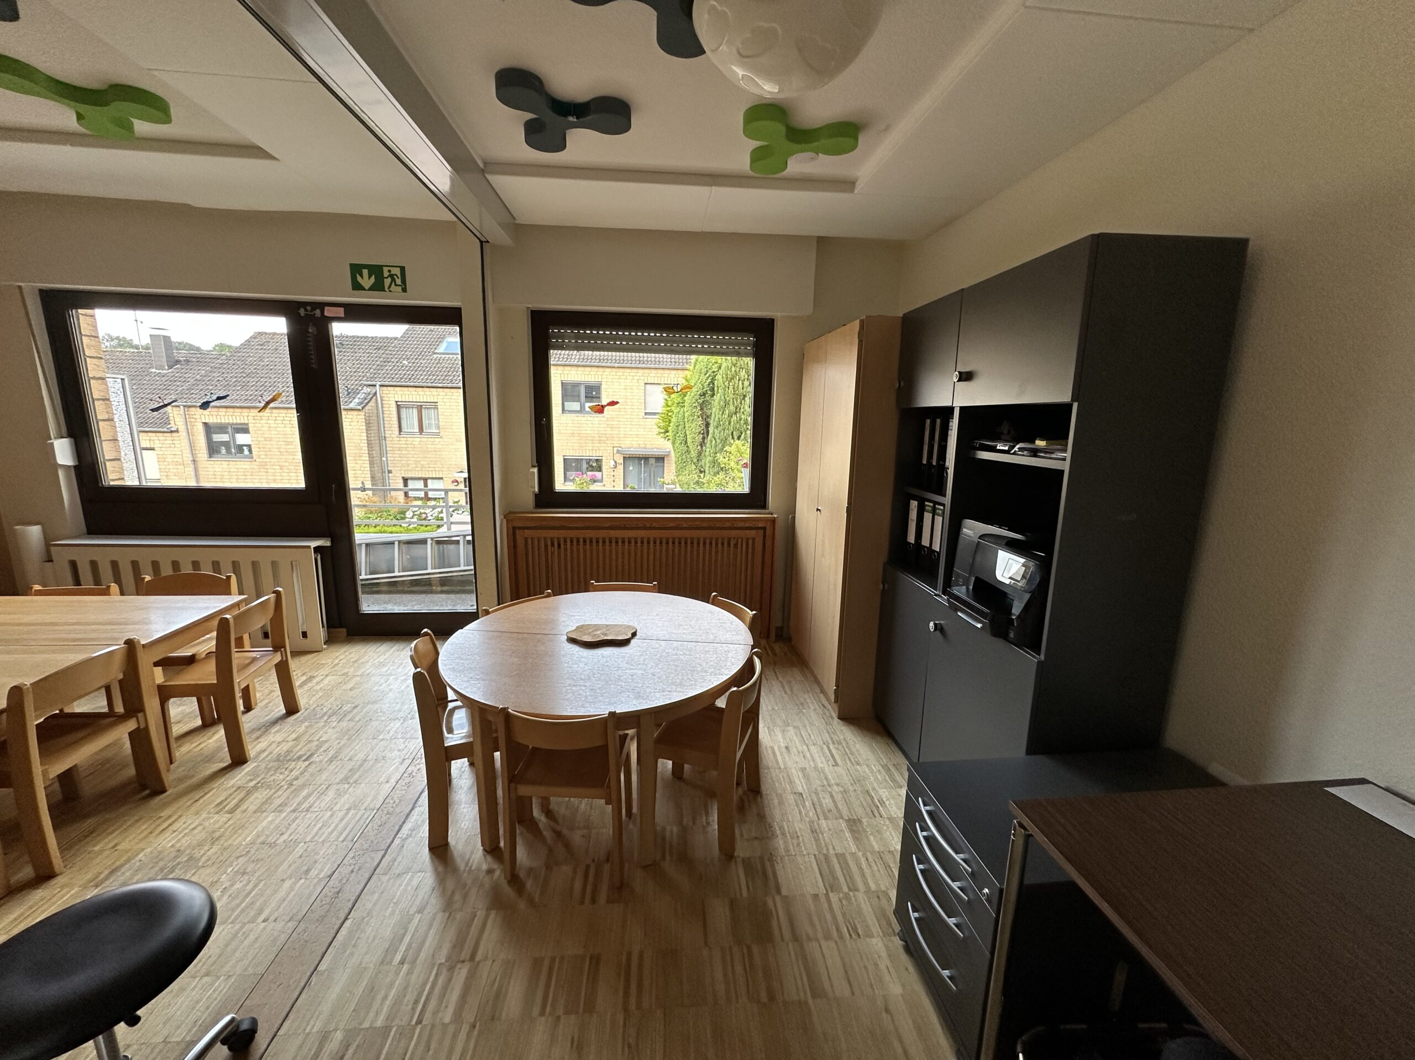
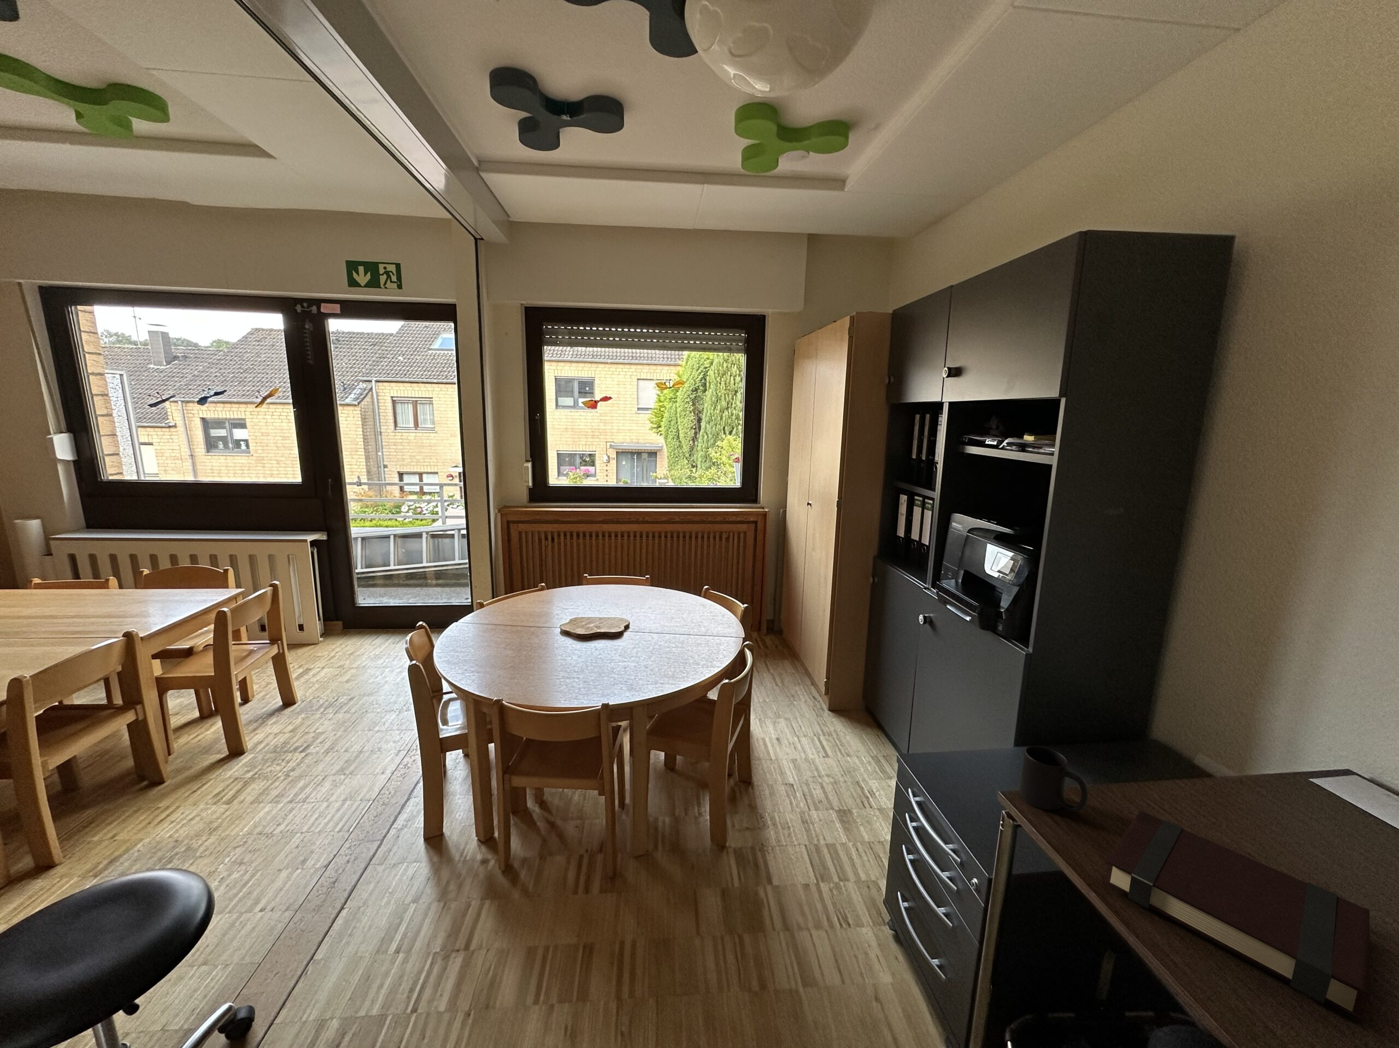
+ book (1229, 894)
+ mug (1054, 784)
